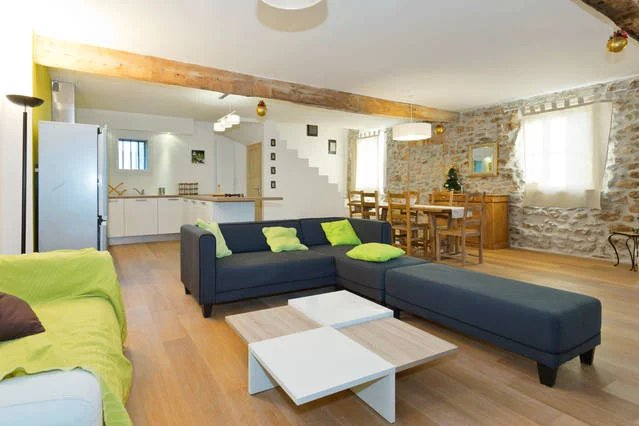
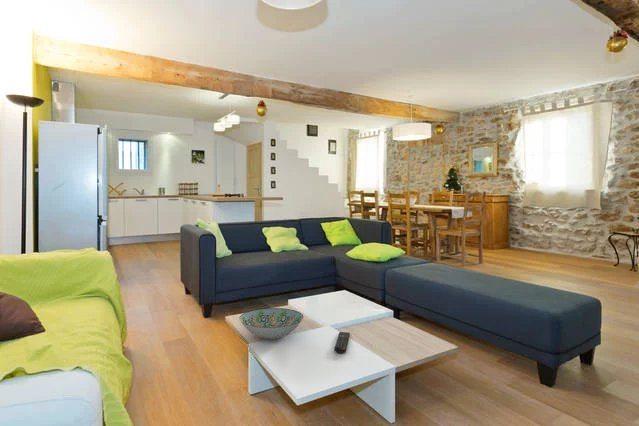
+ remote control (342, 341)
+ decorative bowl (271, 326)
